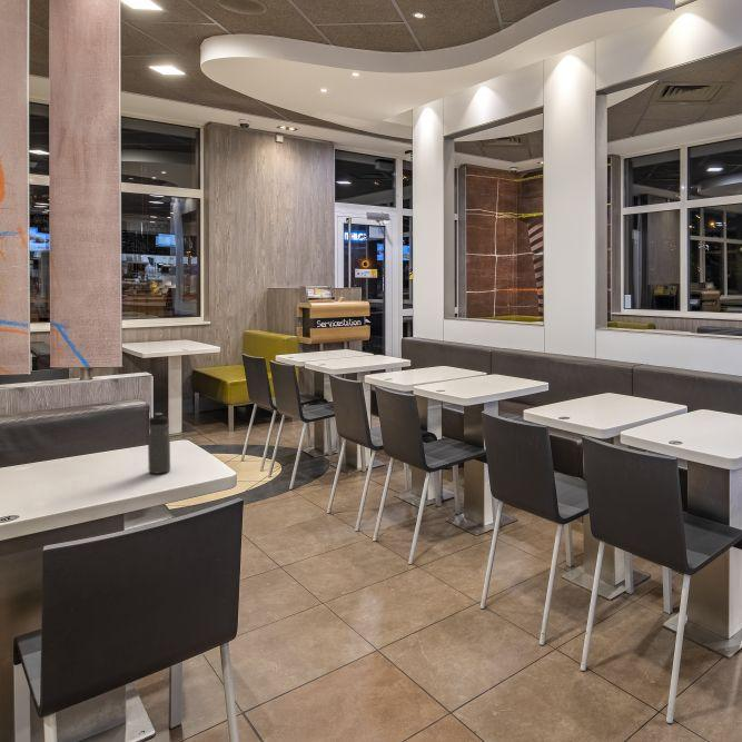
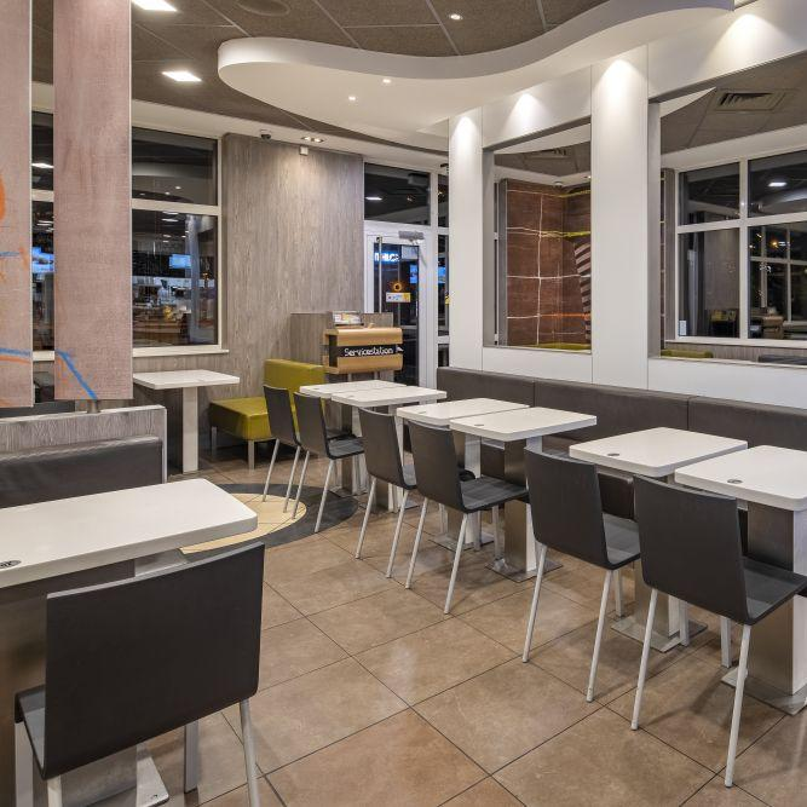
- water bottle (159, 442)
